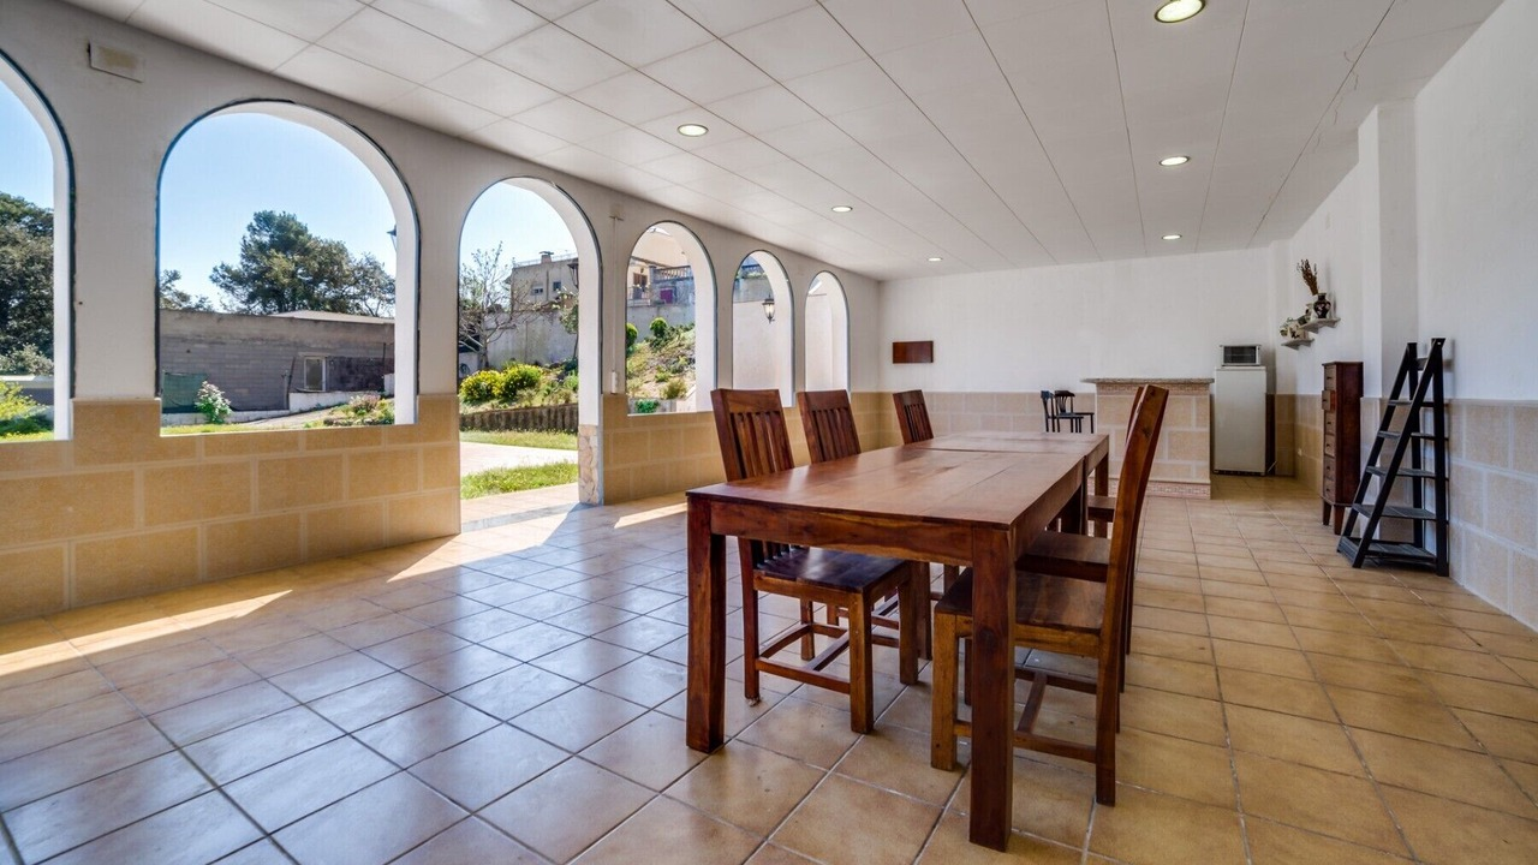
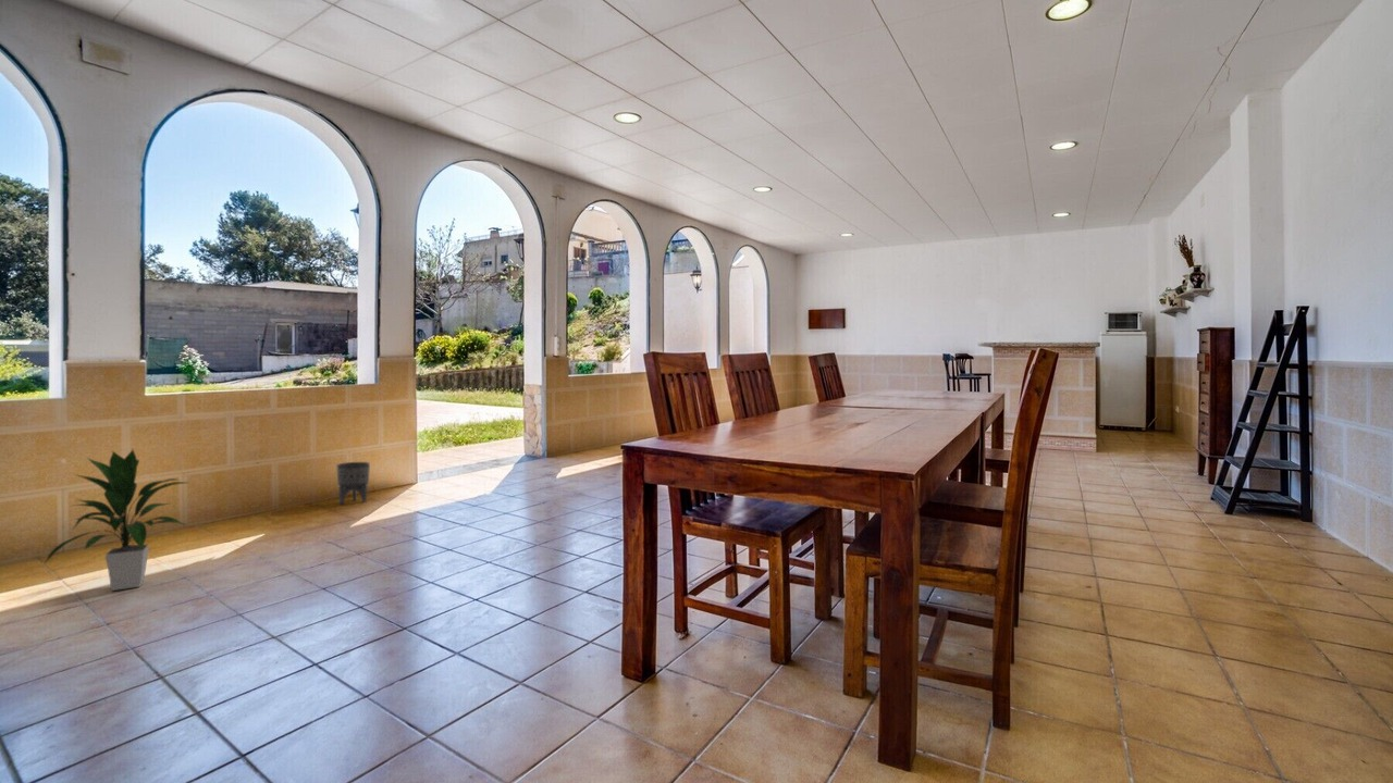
+ indoor plant (122, 517)
+ planter (353, 483)
